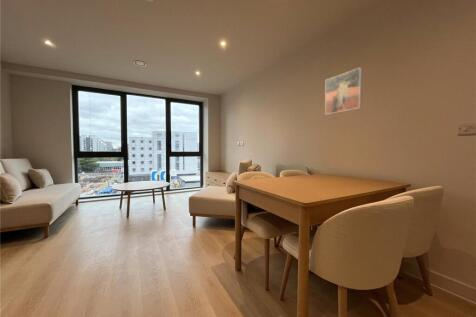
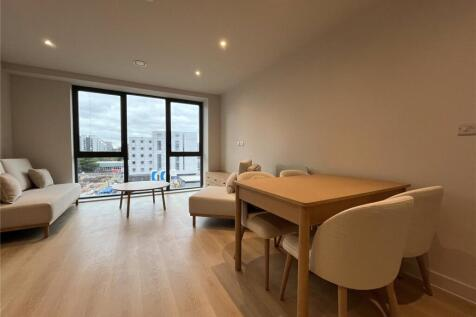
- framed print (342, 93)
